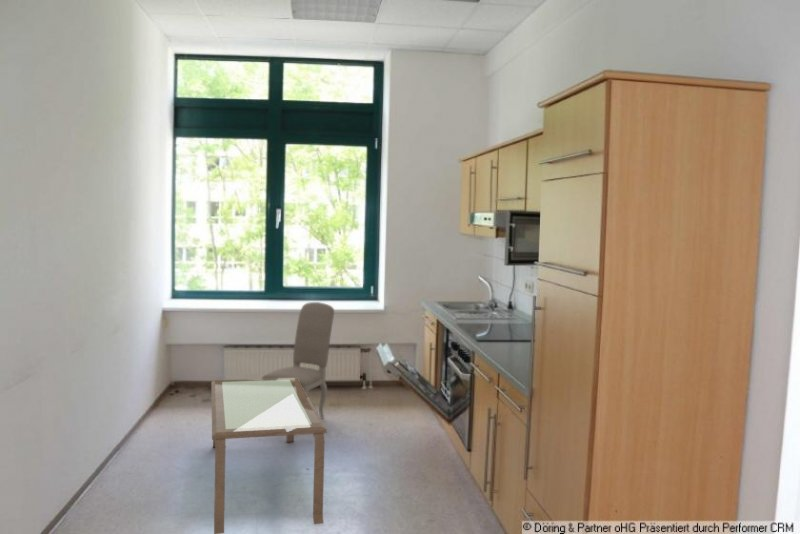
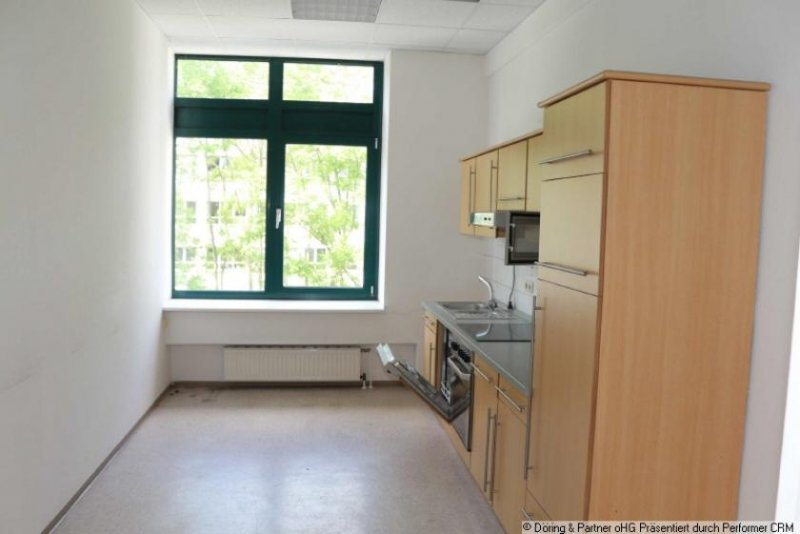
- coffee table (261, 436)
- dining chair (298, 363)
